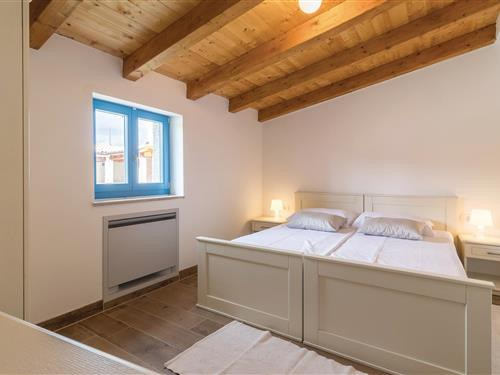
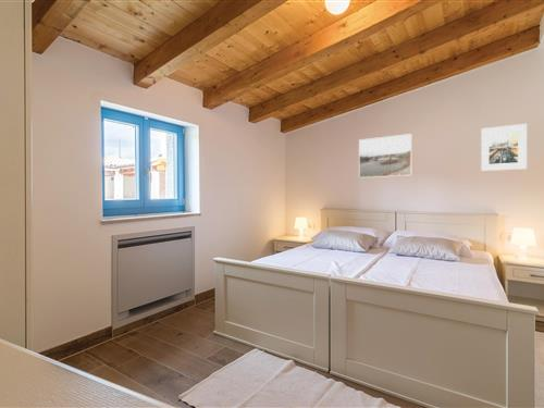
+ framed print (503, 148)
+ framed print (384, 157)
